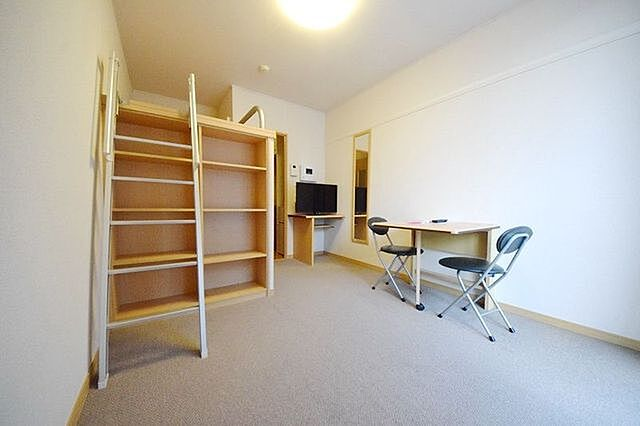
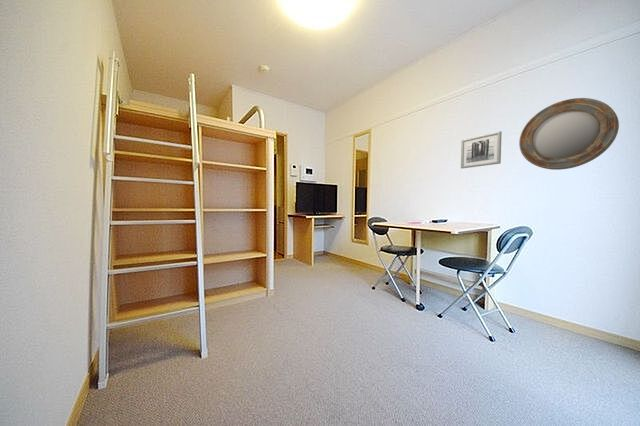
+ home mirror (563, 135)
+ wall art (479, 151)
